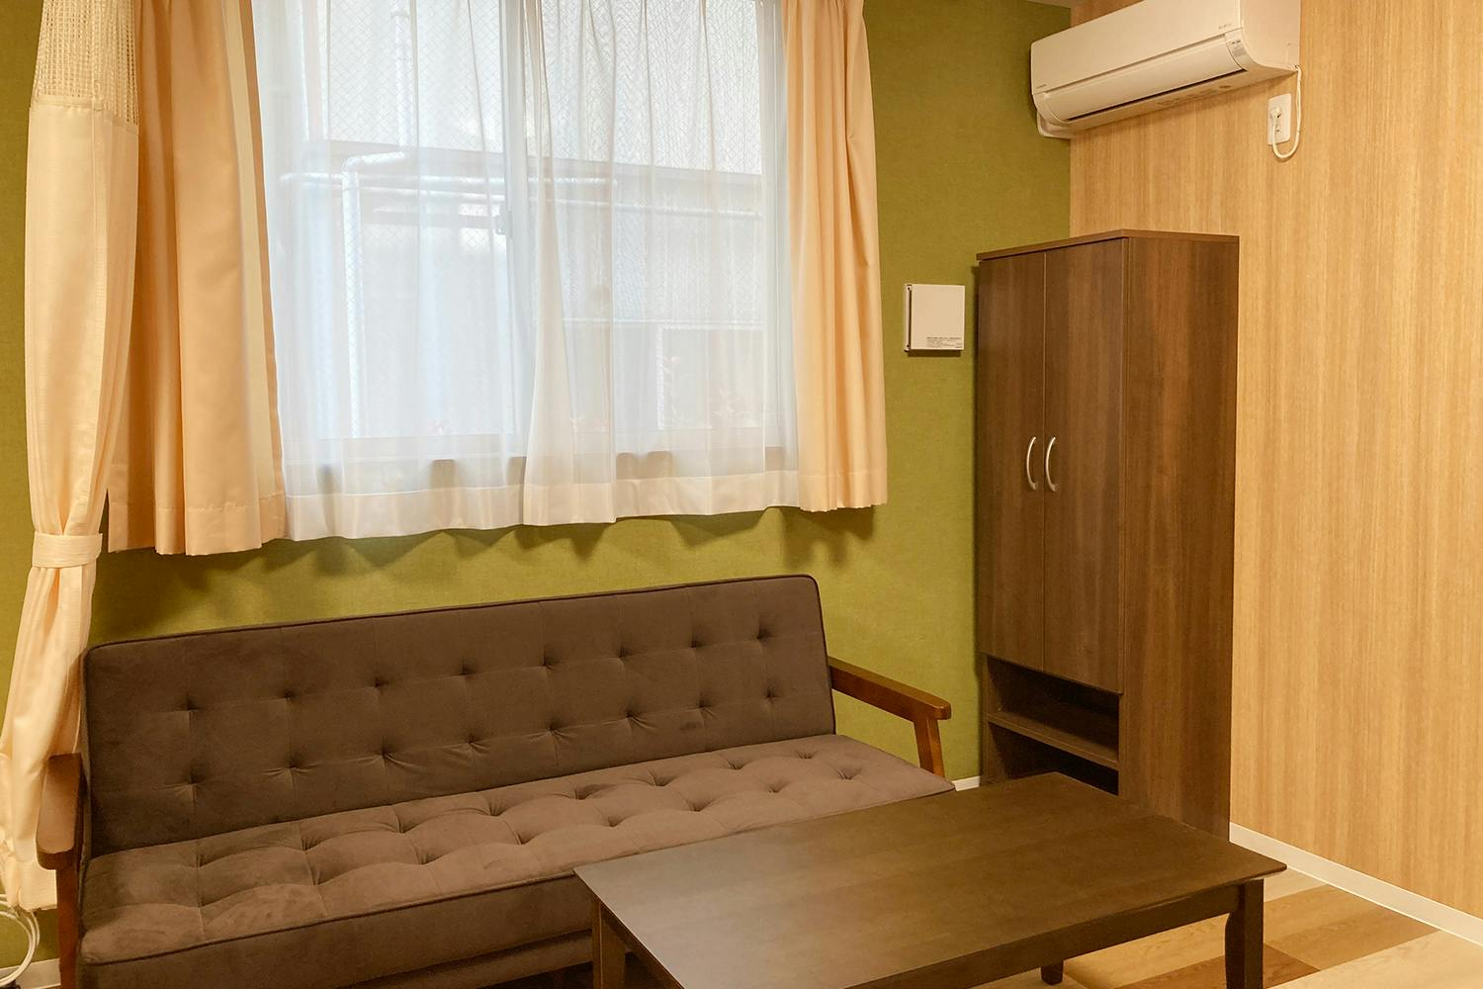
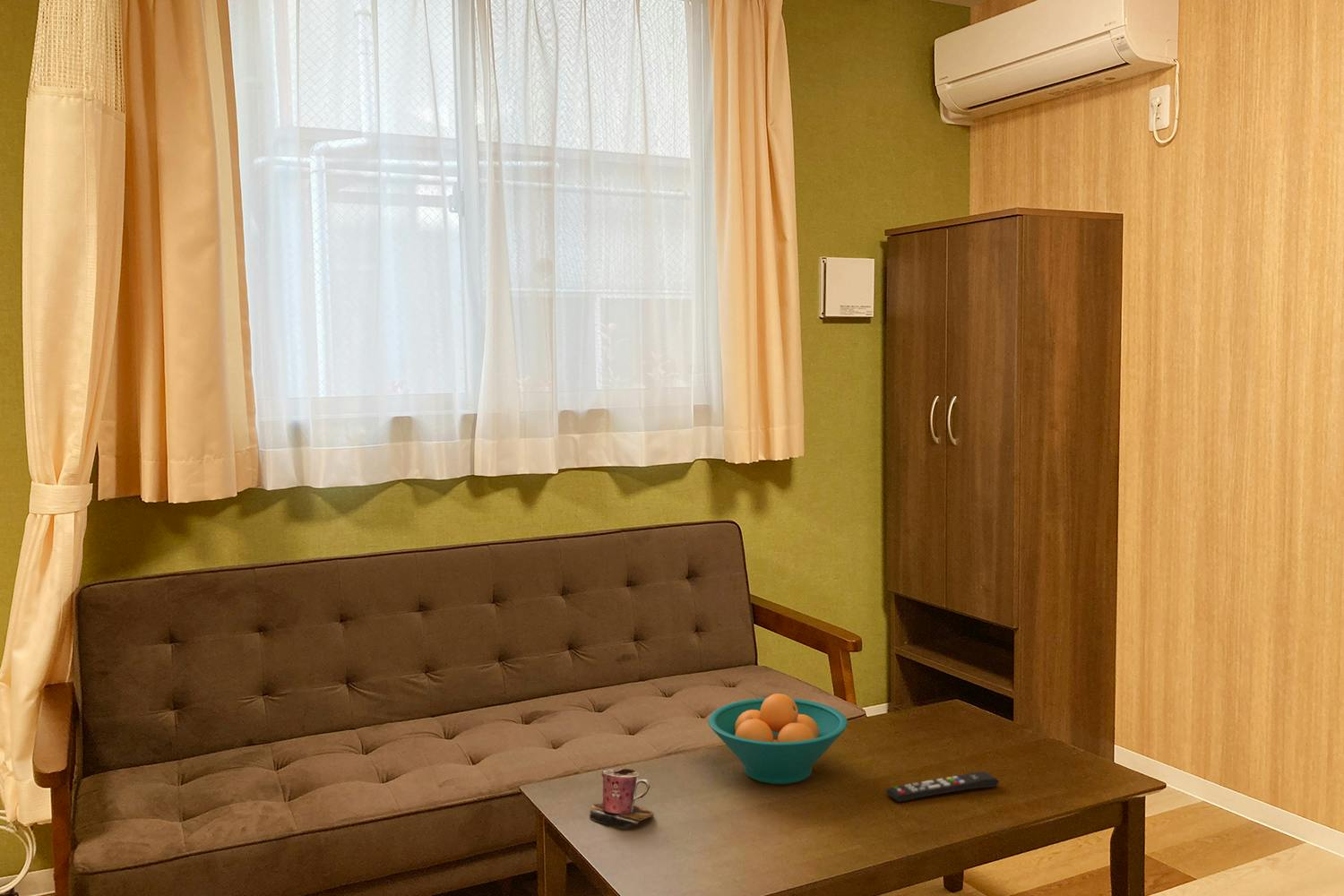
+ remote control (943, 786)
+ fruit bowl (777, 734)
+ mug (624, 793)
